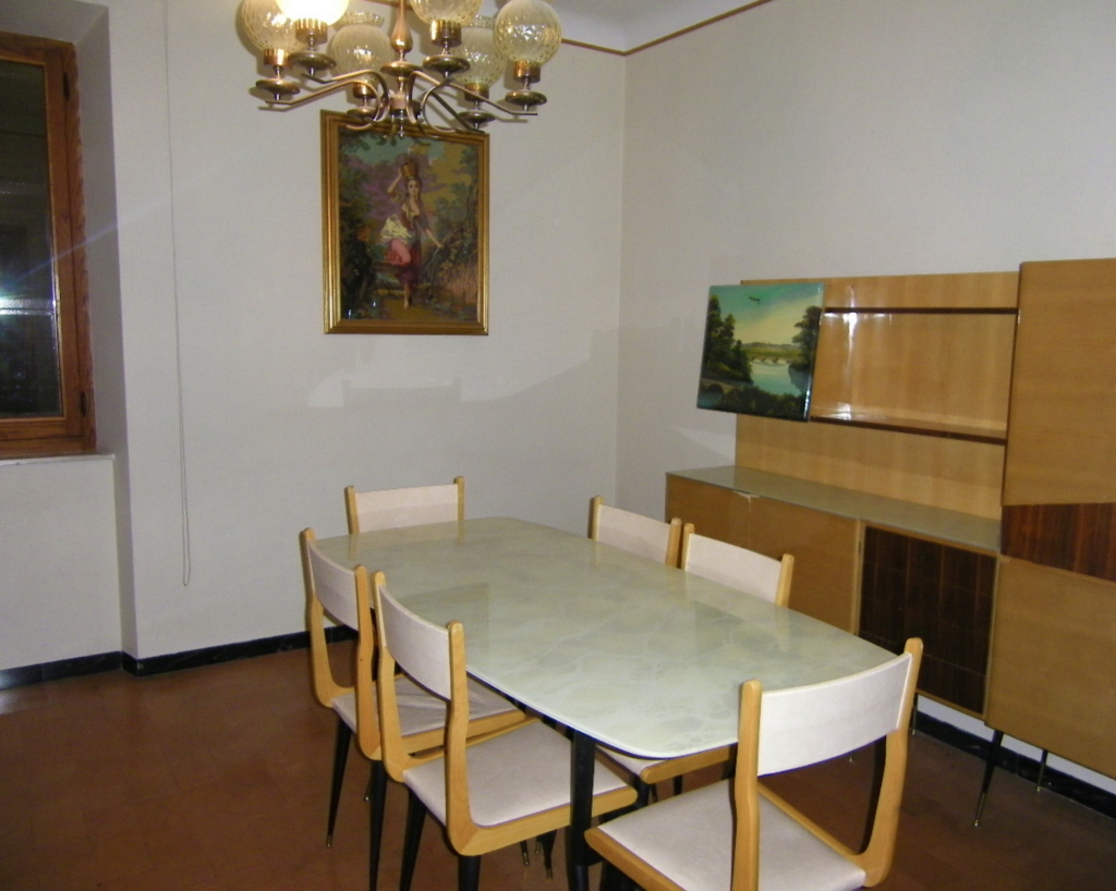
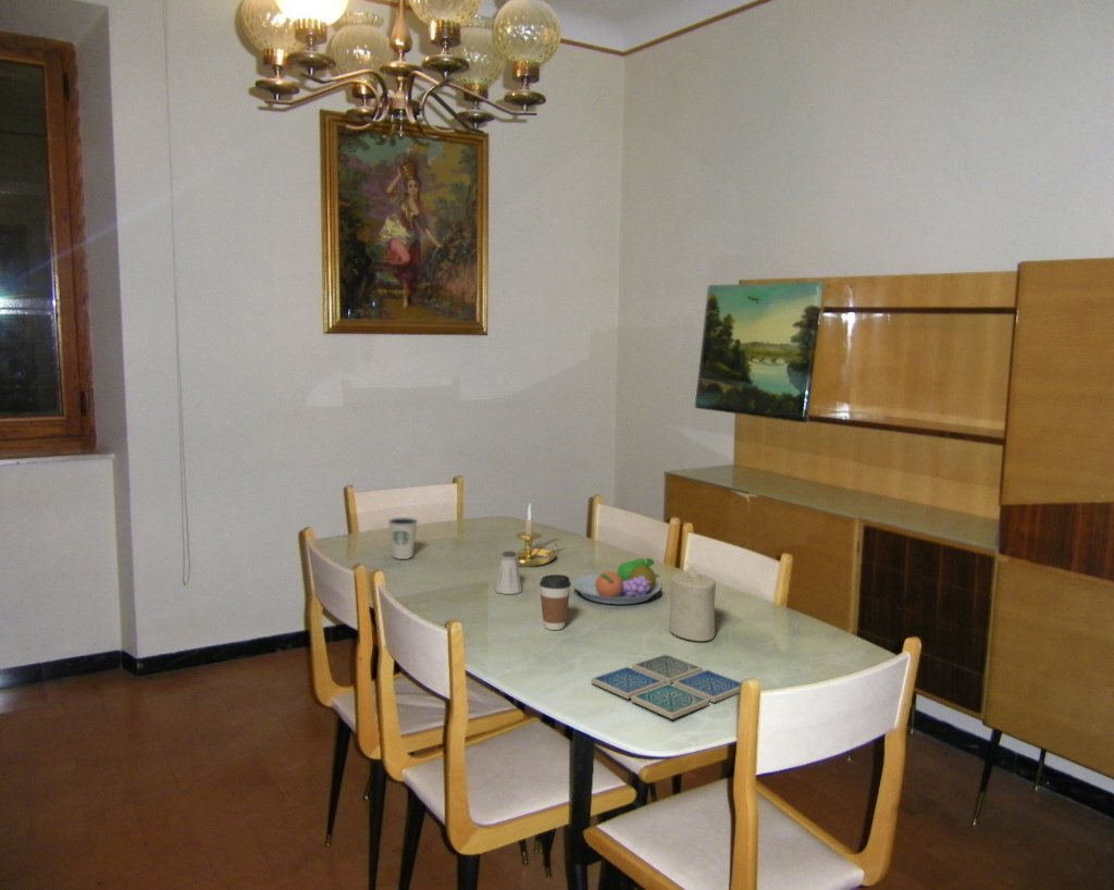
+ dixie cup (403, 539)
+ candle (693, 601)
+ drink coaster (668, 683)
+ fruit bowl (619, 576)
+ coffee cup (554, 602)
+ saltshaker (508, 571)
+ candle holder (532, 531)
